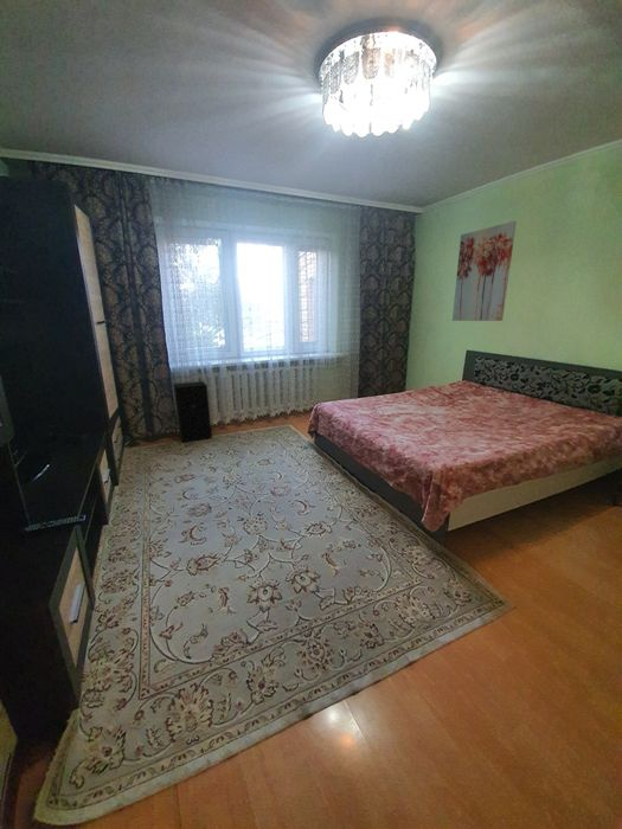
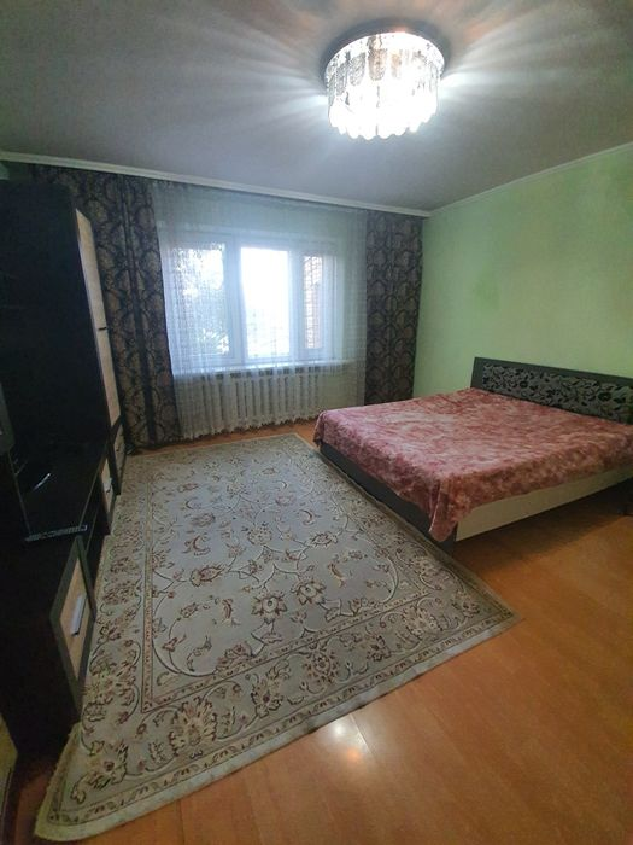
- speaker (192, 411)
- wall art (480, 276)
